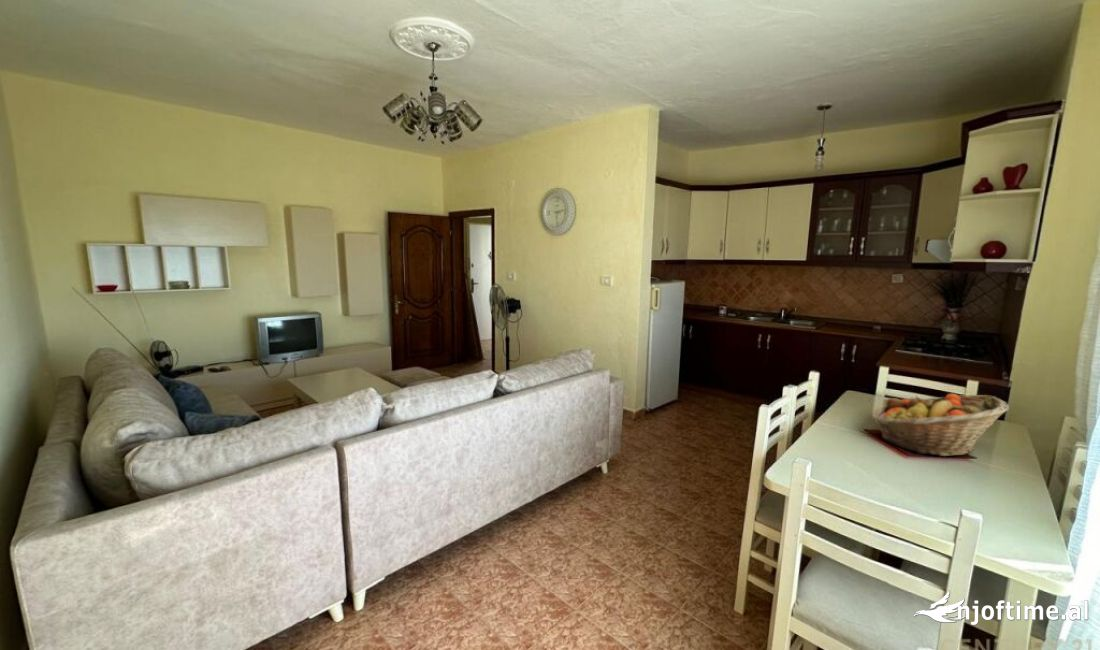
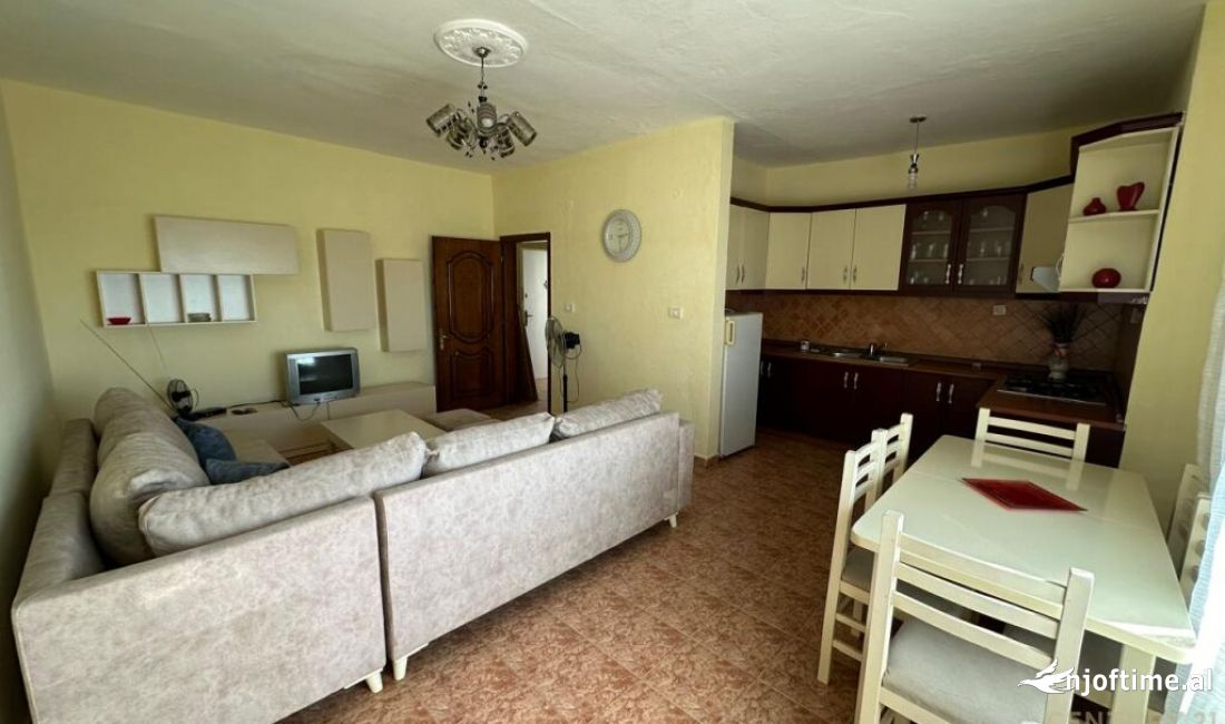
- fruit basket (934, 418)
